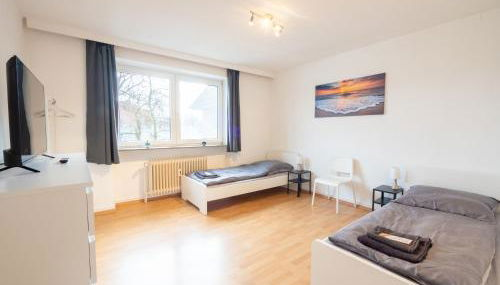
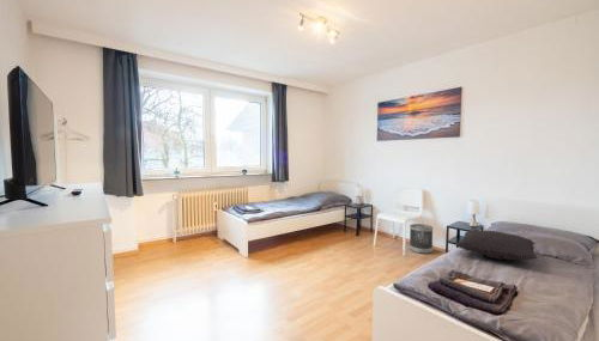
+ pillow (495, 244)
+ wastebasket (420, 238)
